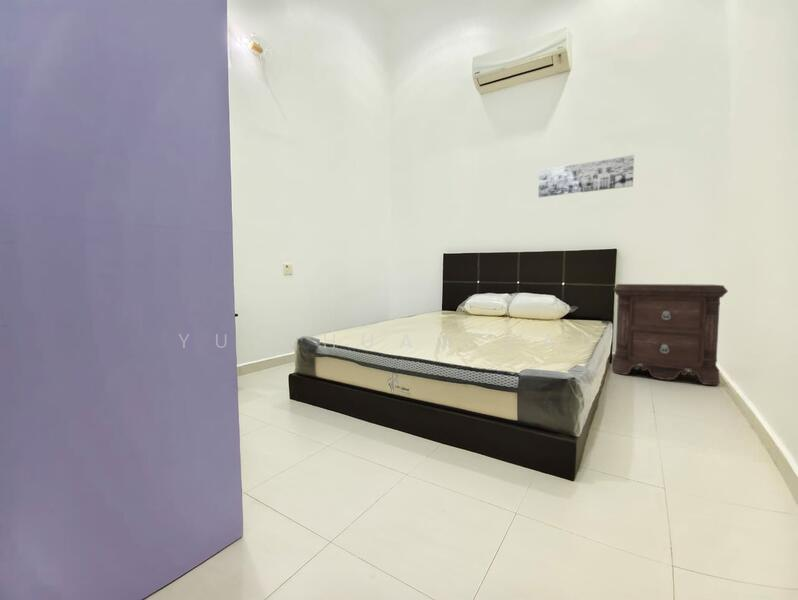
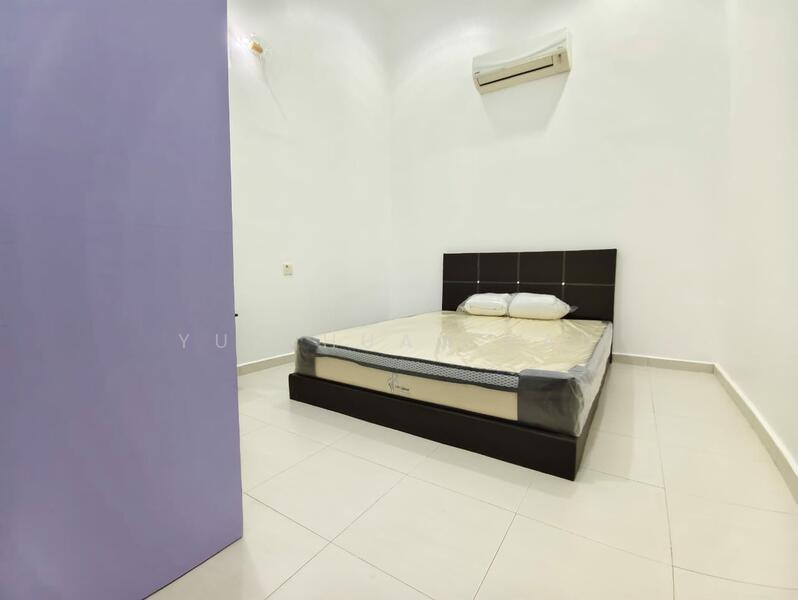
- nightstand (663, 329)
- wall art (583, 177)
